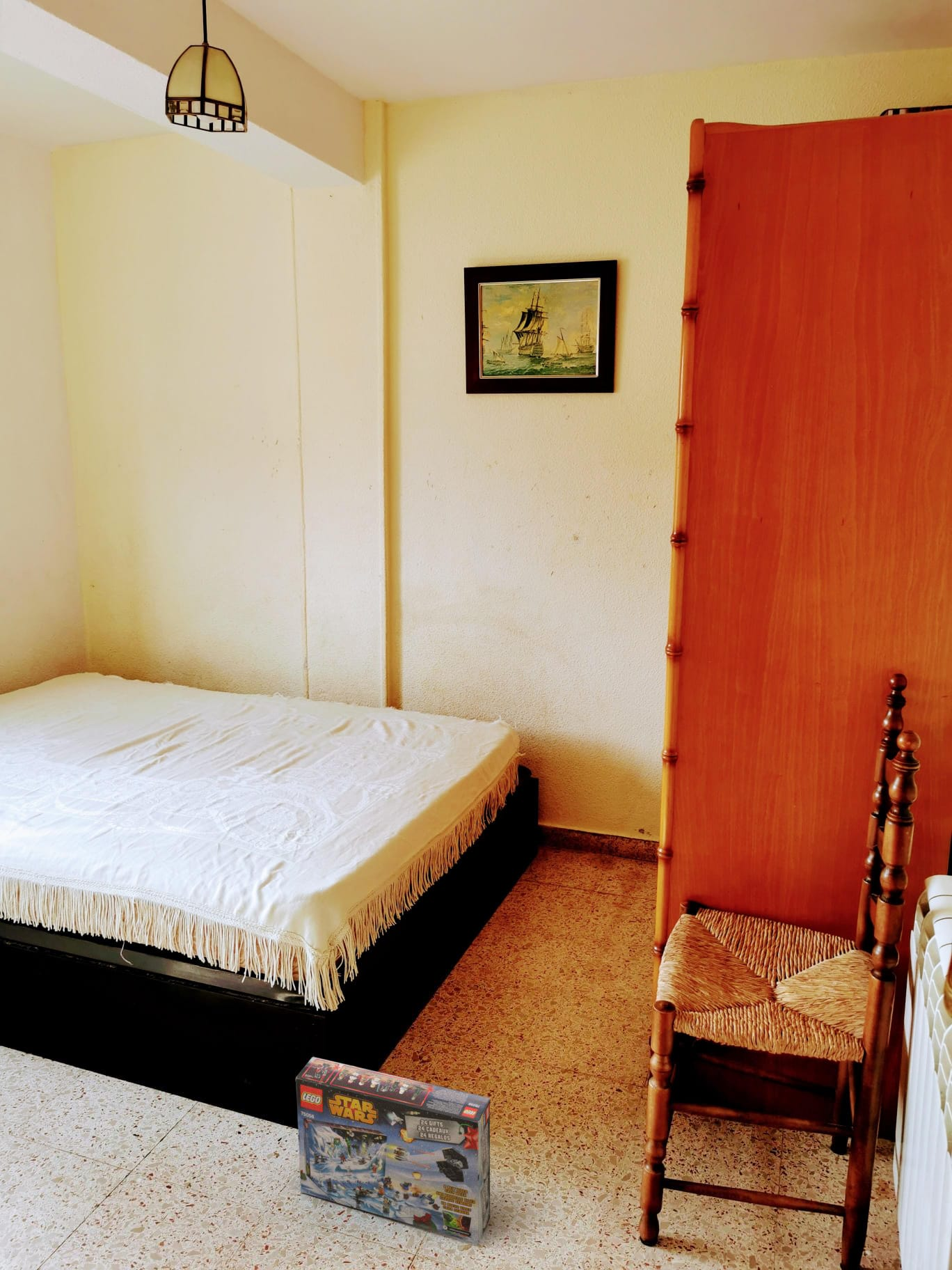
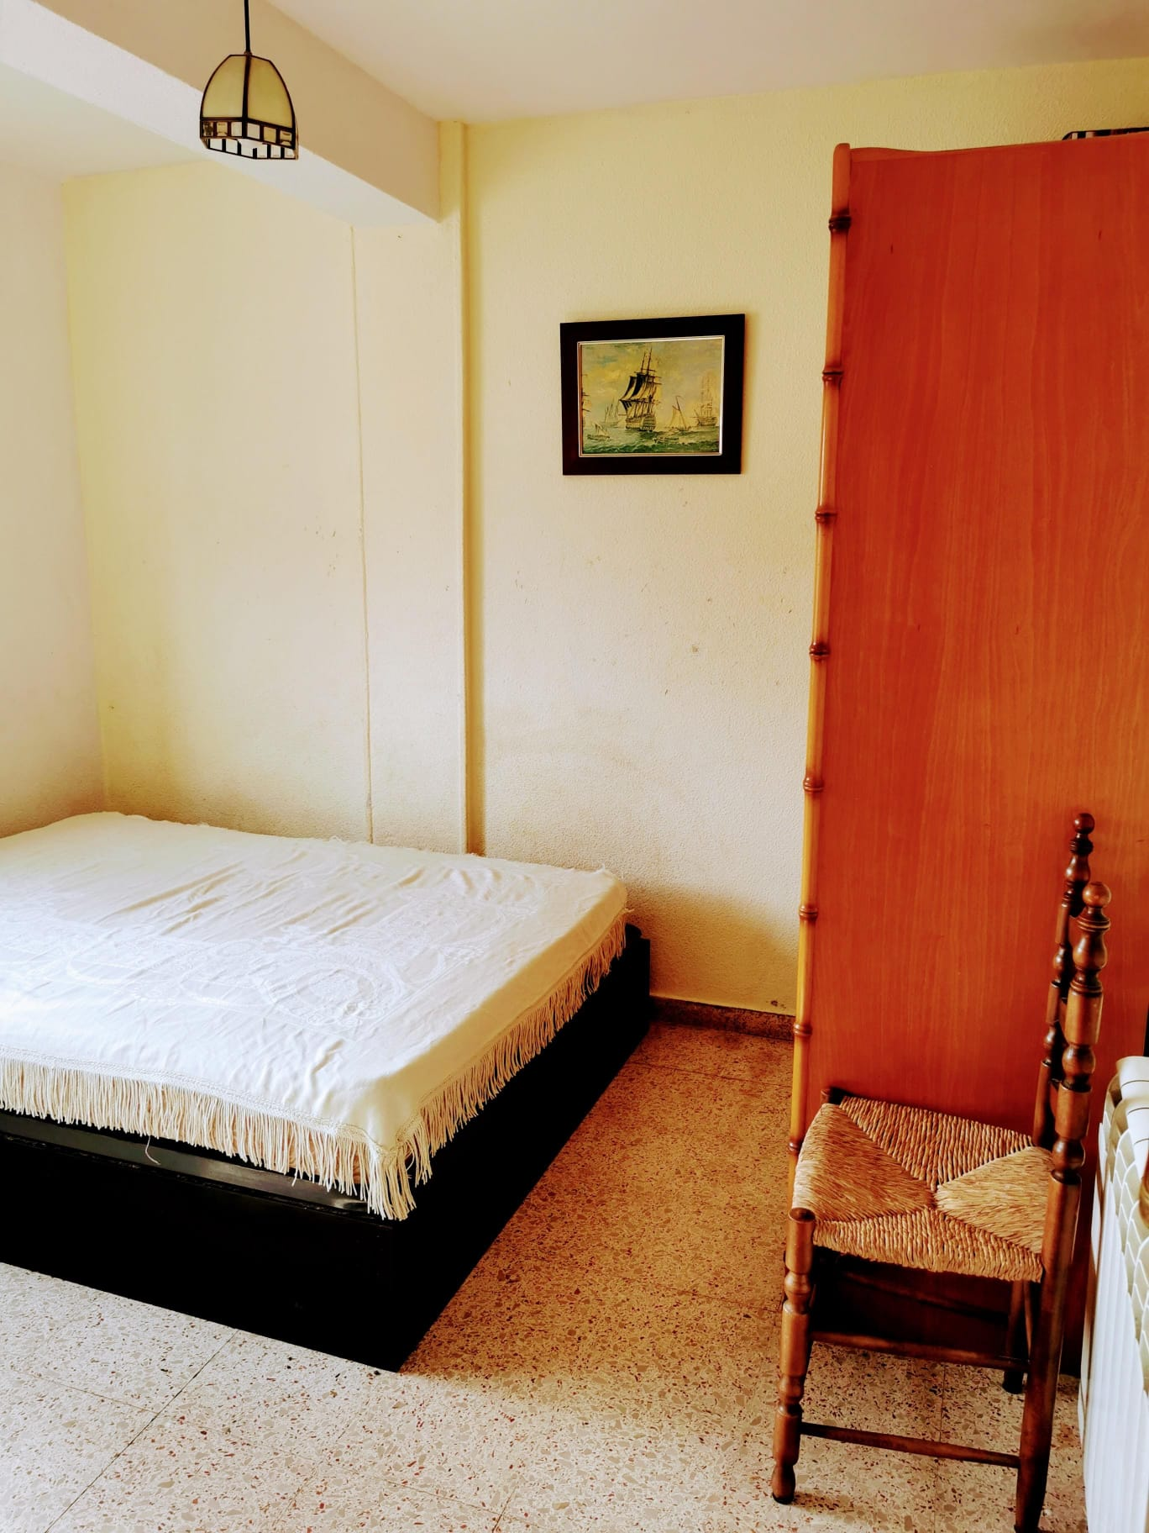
- box (392, 1146)
